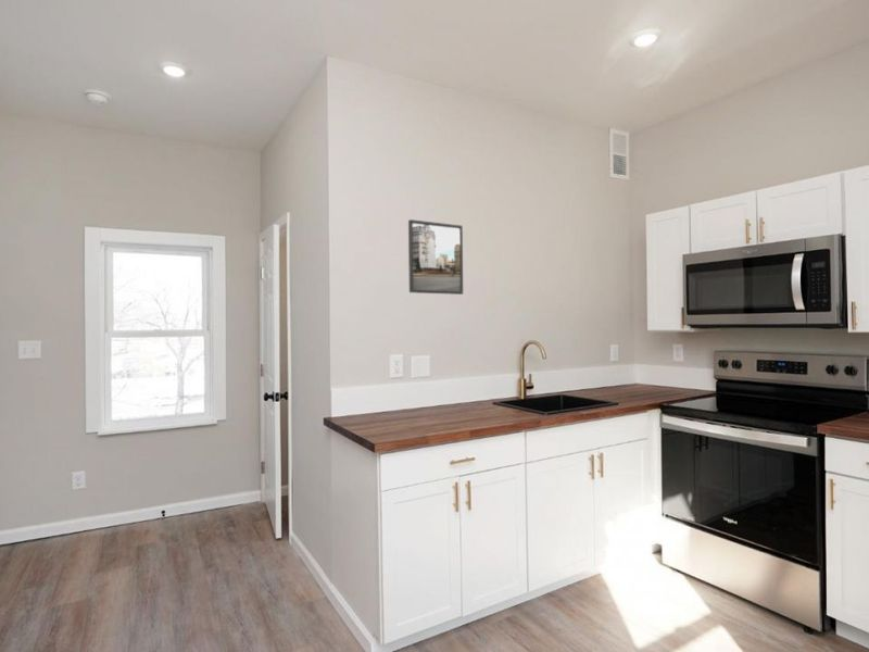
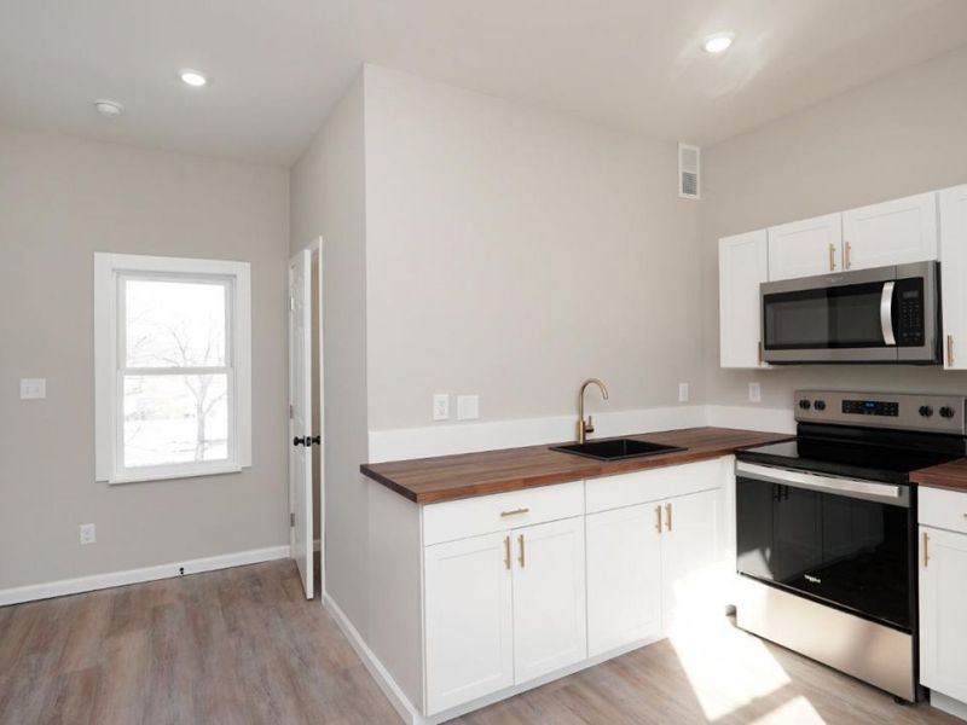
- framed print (436, 258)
